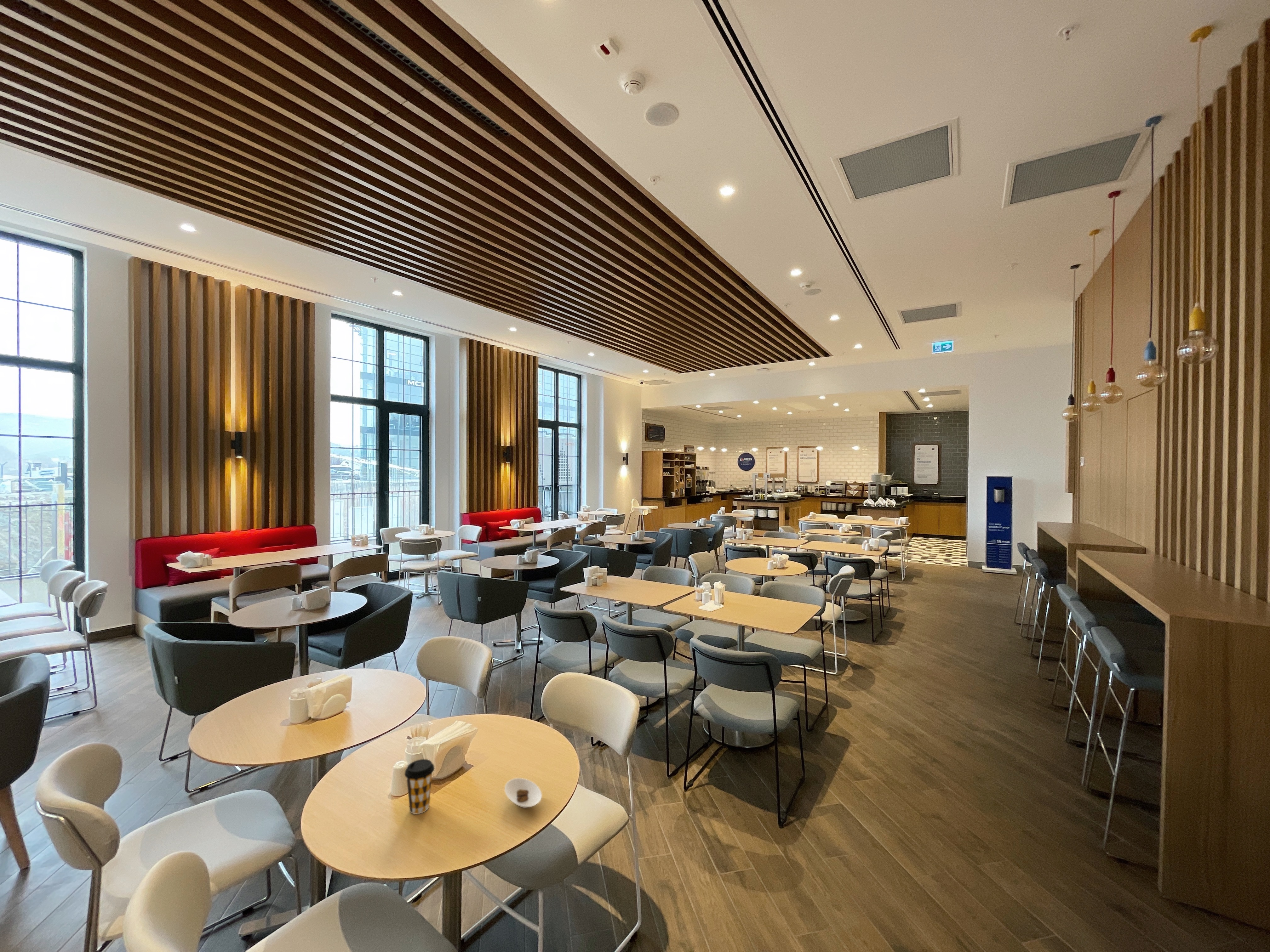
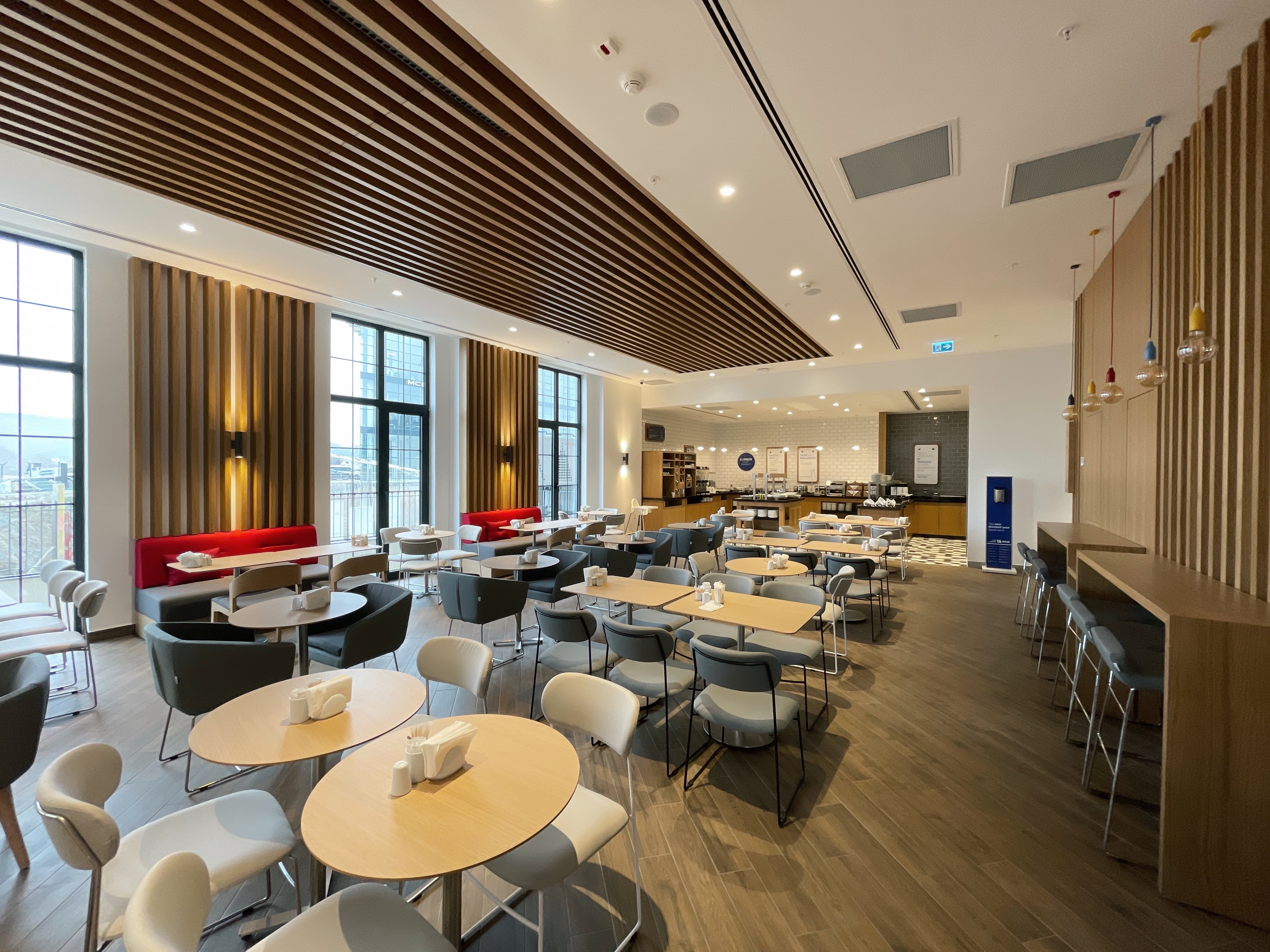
- coffee cup (420, 786)
- saucer (523, 795)
